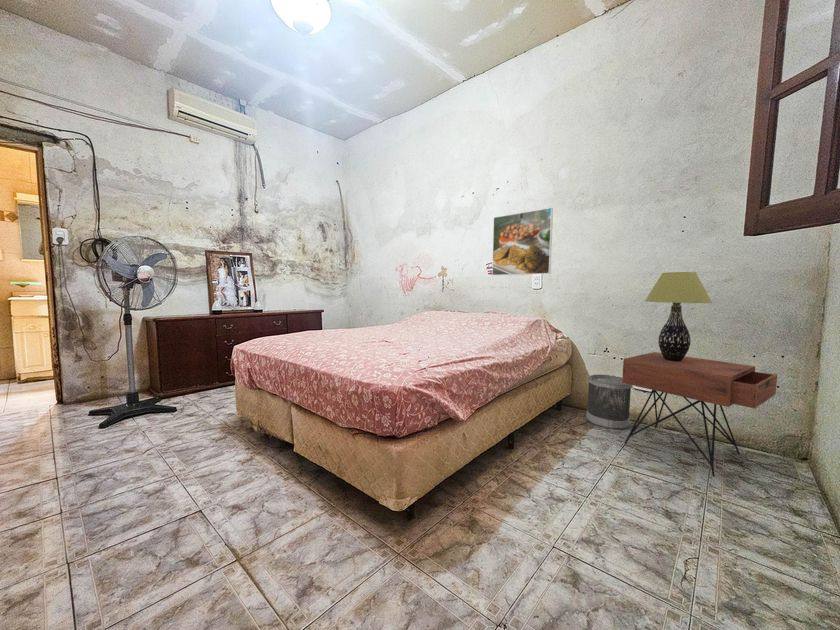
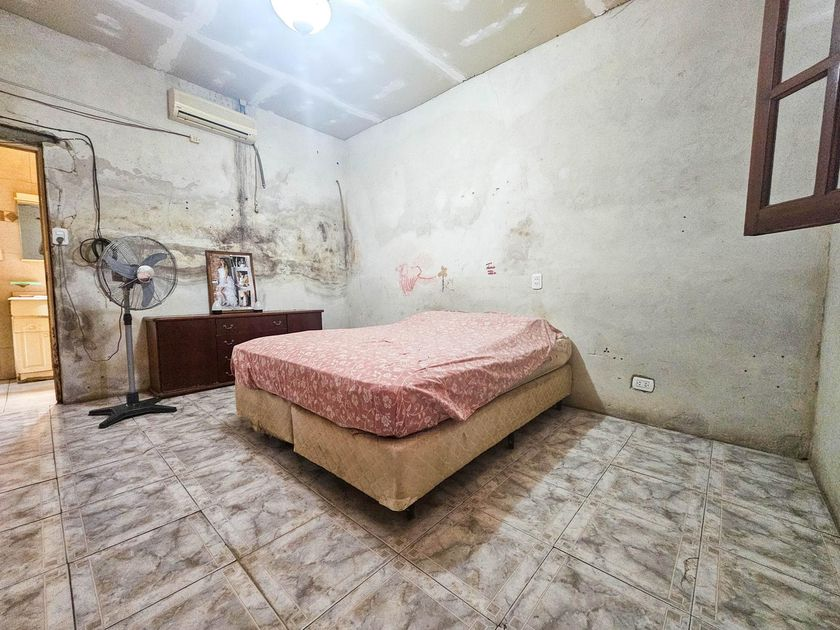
- nightstand (694, 407)
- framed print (520, 244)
- table lamp (675, 316)
- wastebasket (608, 400)
